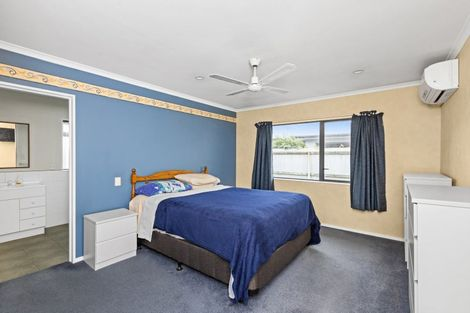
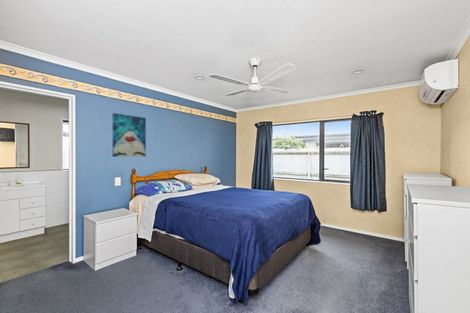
+ wall art (130, 136)
